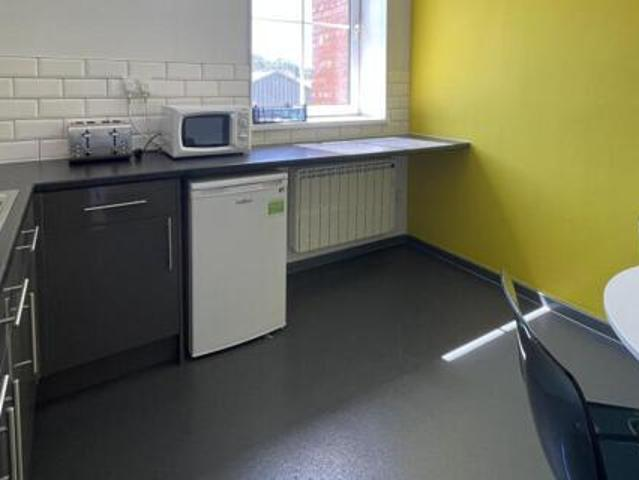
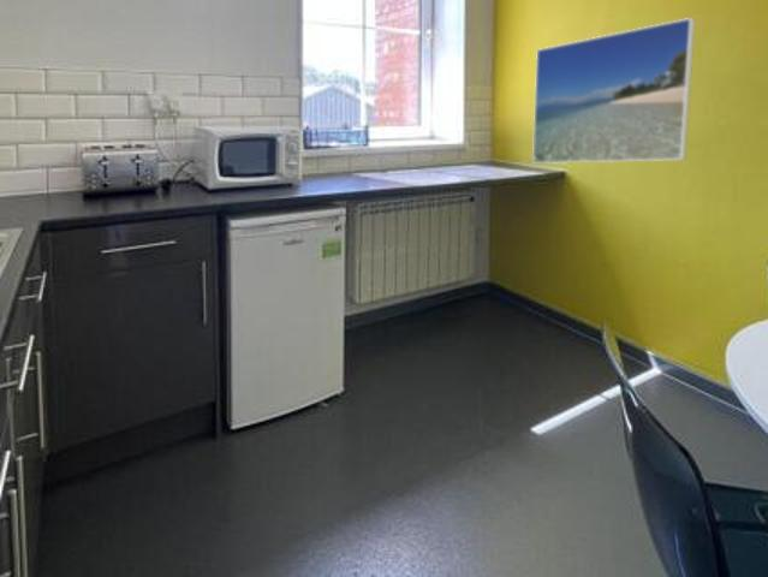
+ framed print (603, 99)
